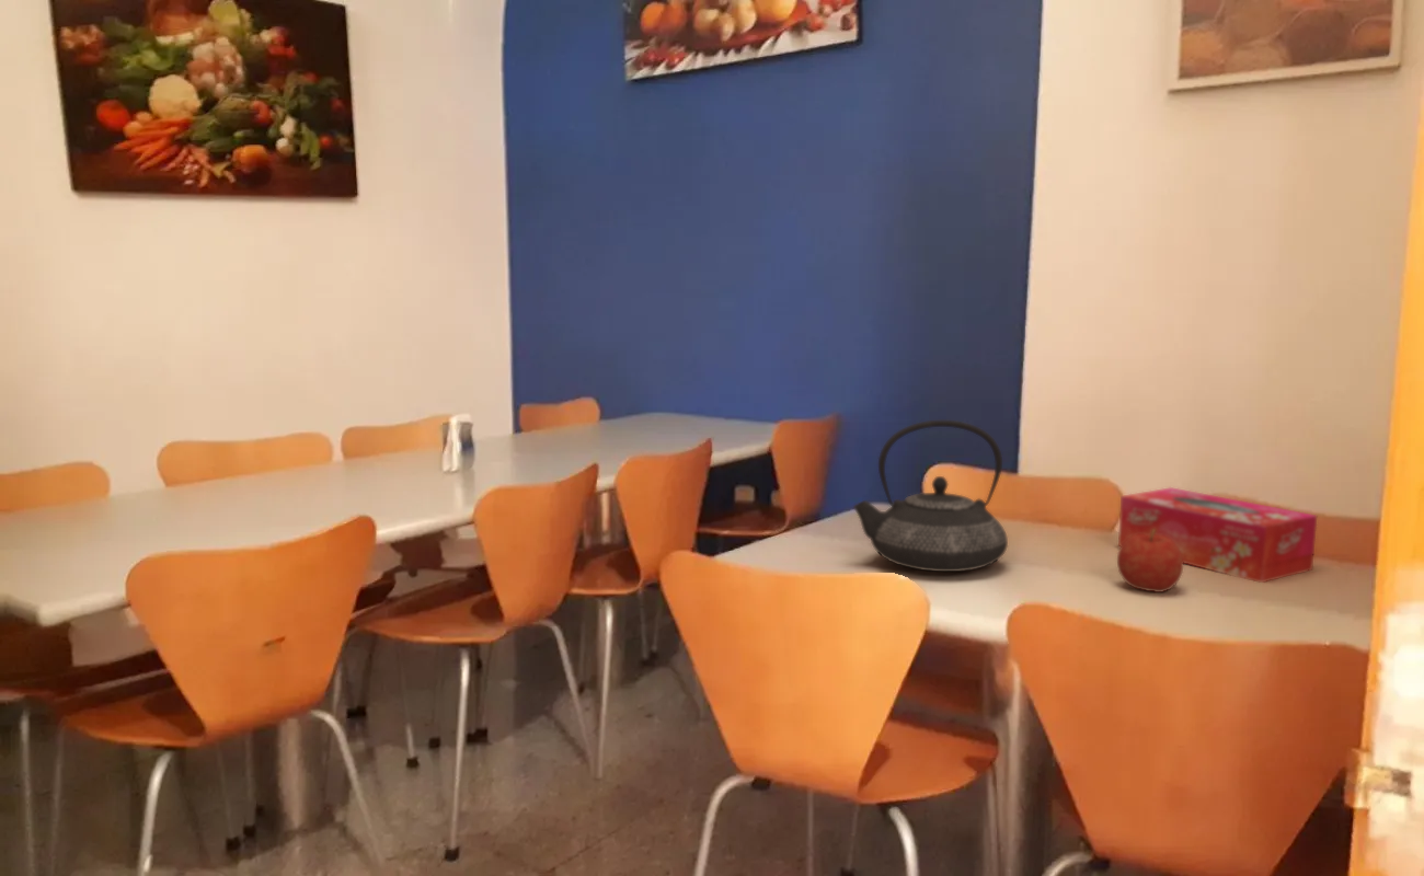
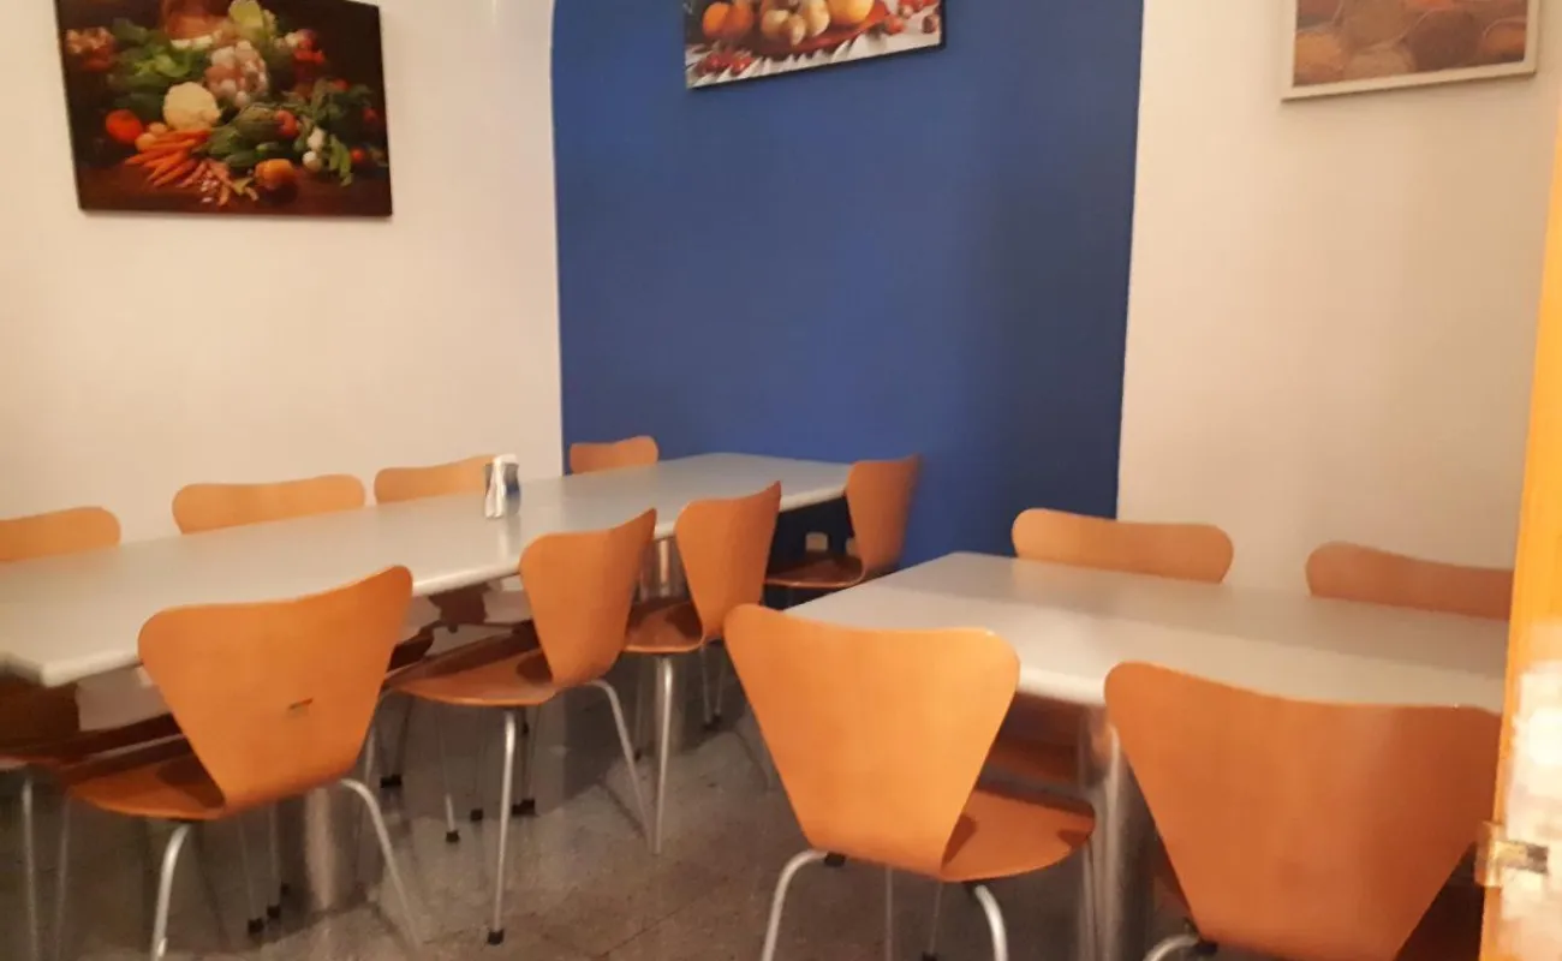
- tissue box (1213, 531)
- teapot (930, 493)
- fruit (1151, 557)
